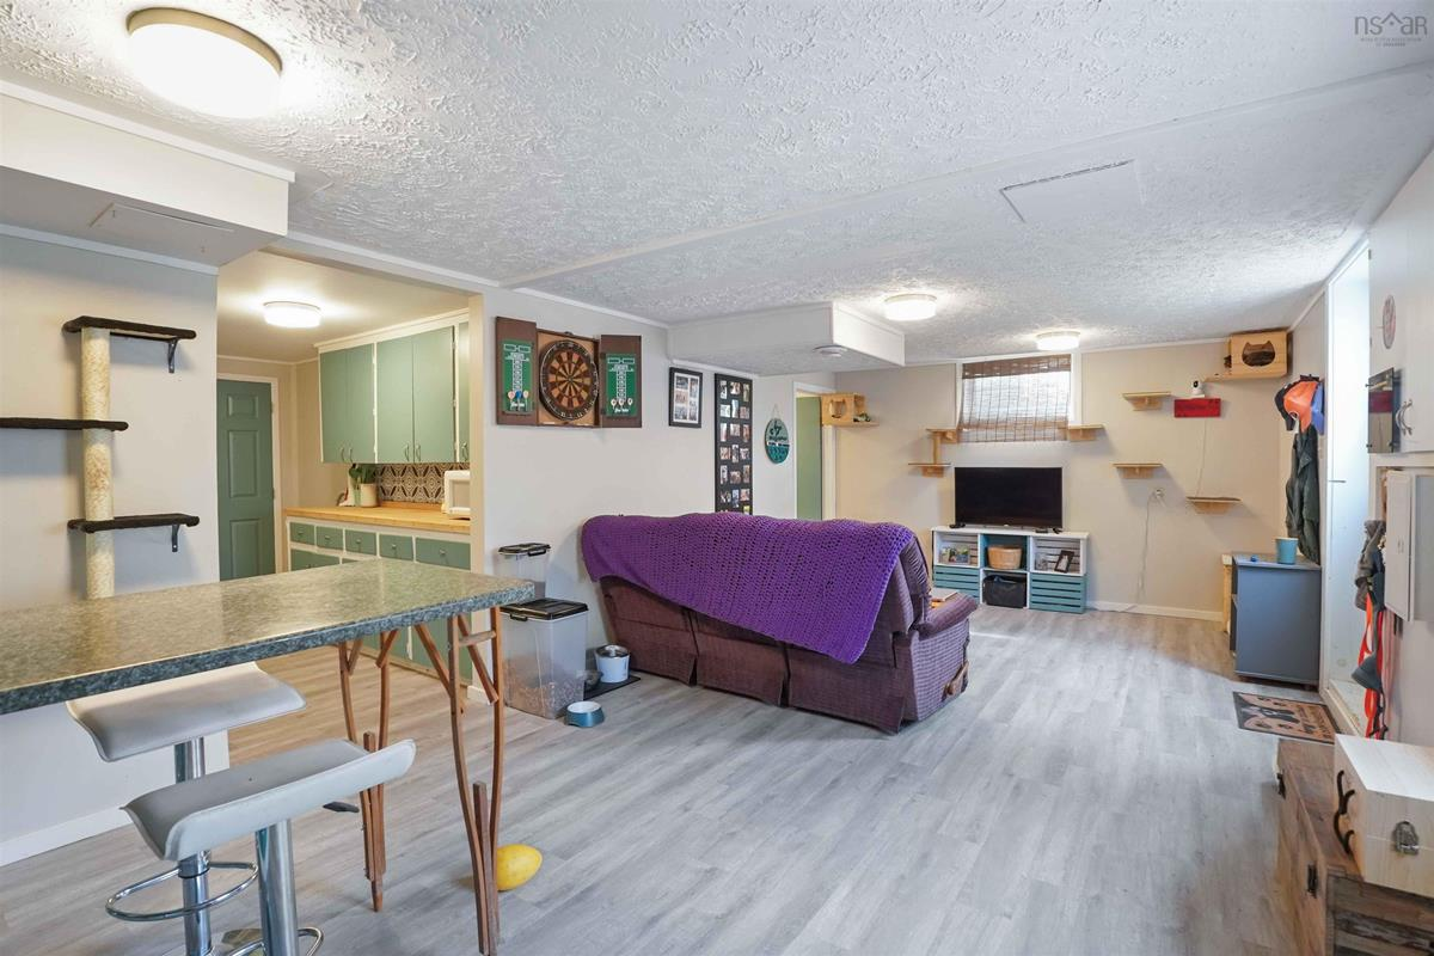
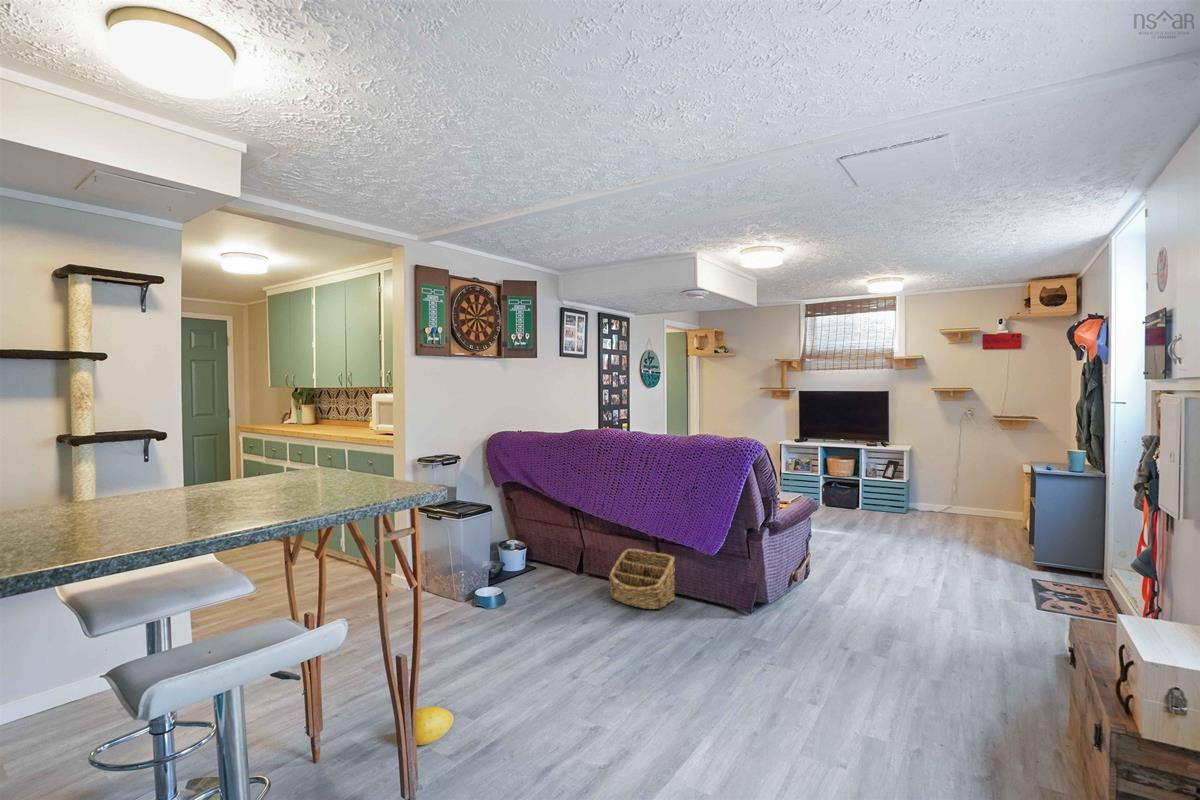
+ basket (640, 577)
